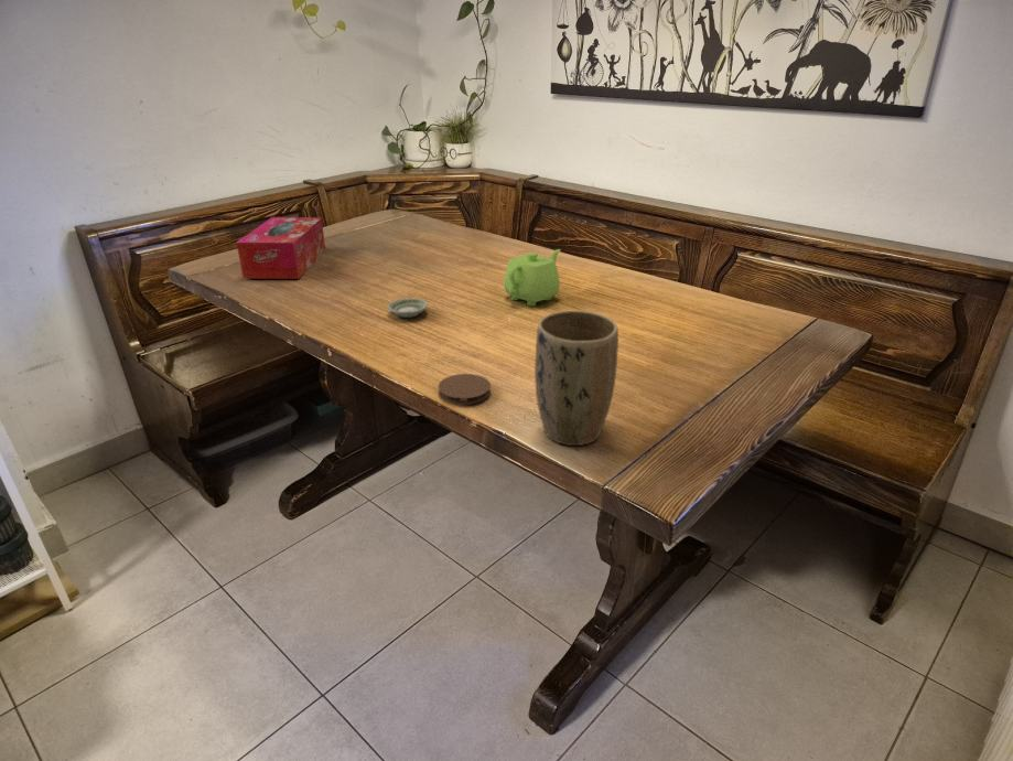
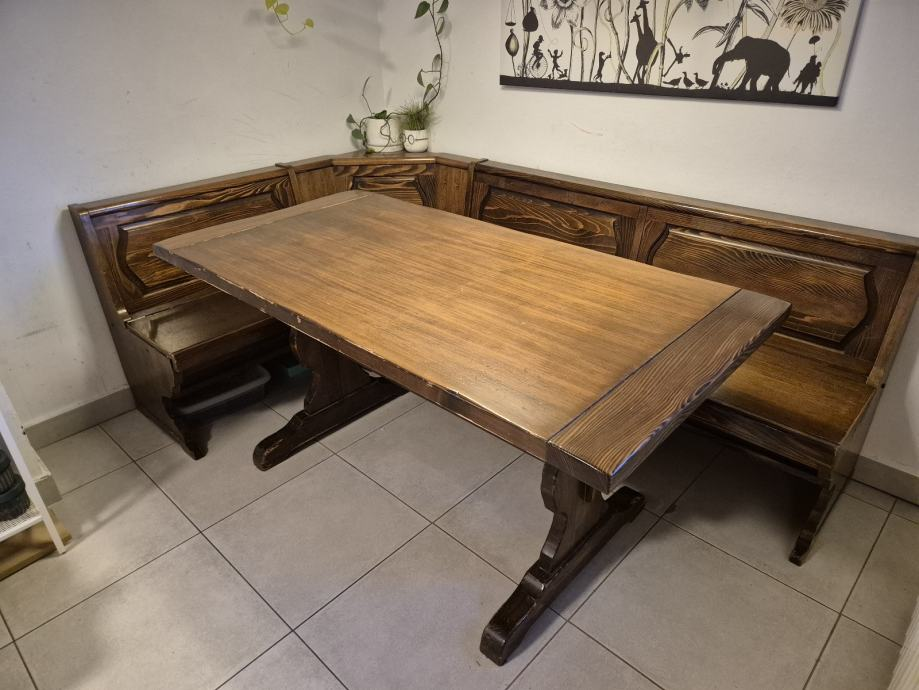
- saucer (408, 309)
- coaster (464, 388)
- teapot (536, 275)
- plant pot (574, 379)
- tissue box (284, 246)
